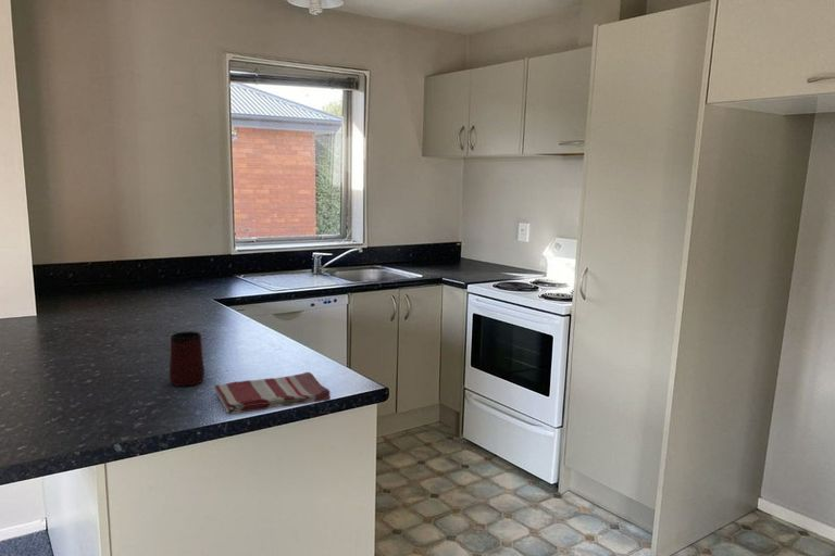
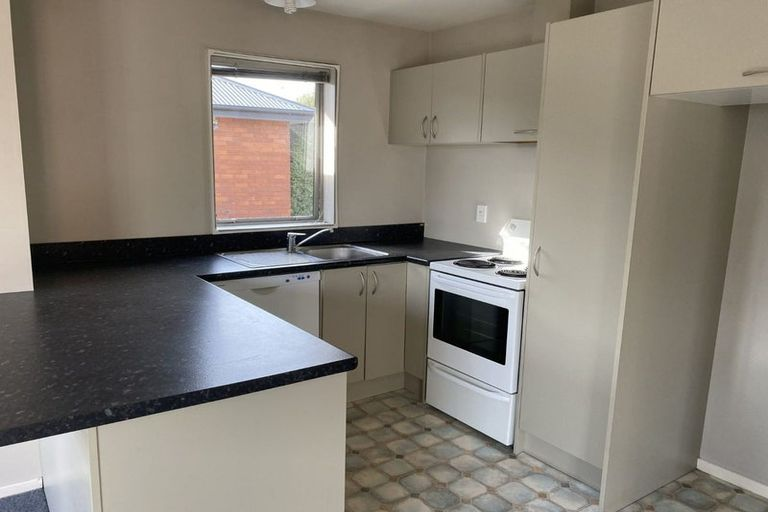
- dish towel (272, 390)
- mug (185, 356)
